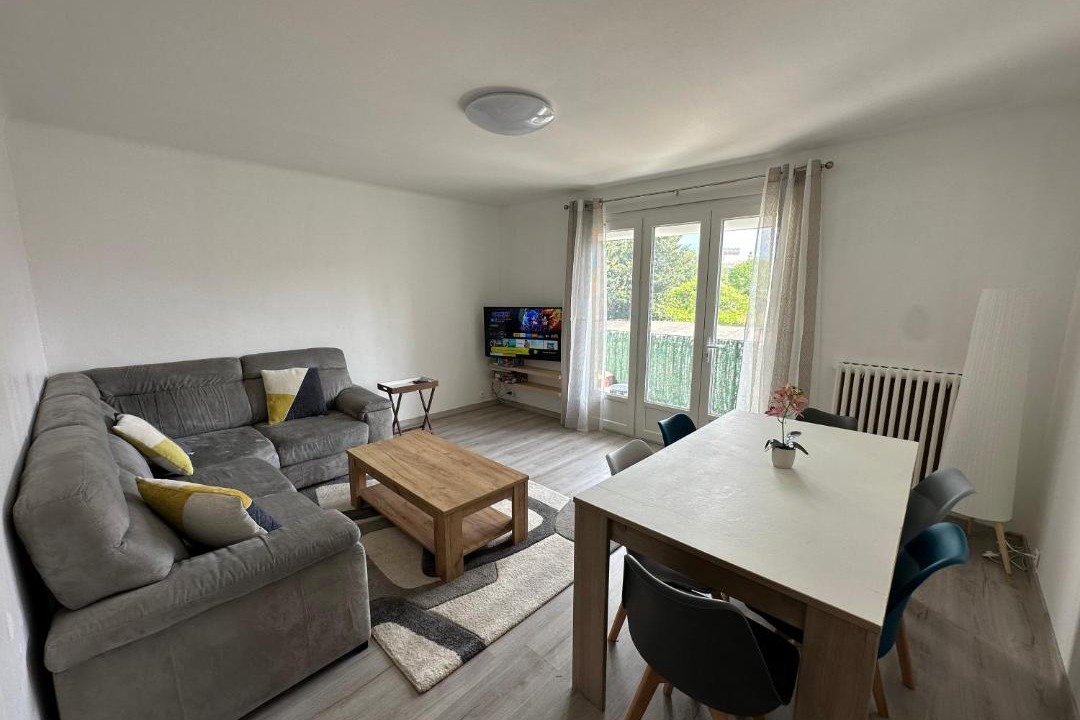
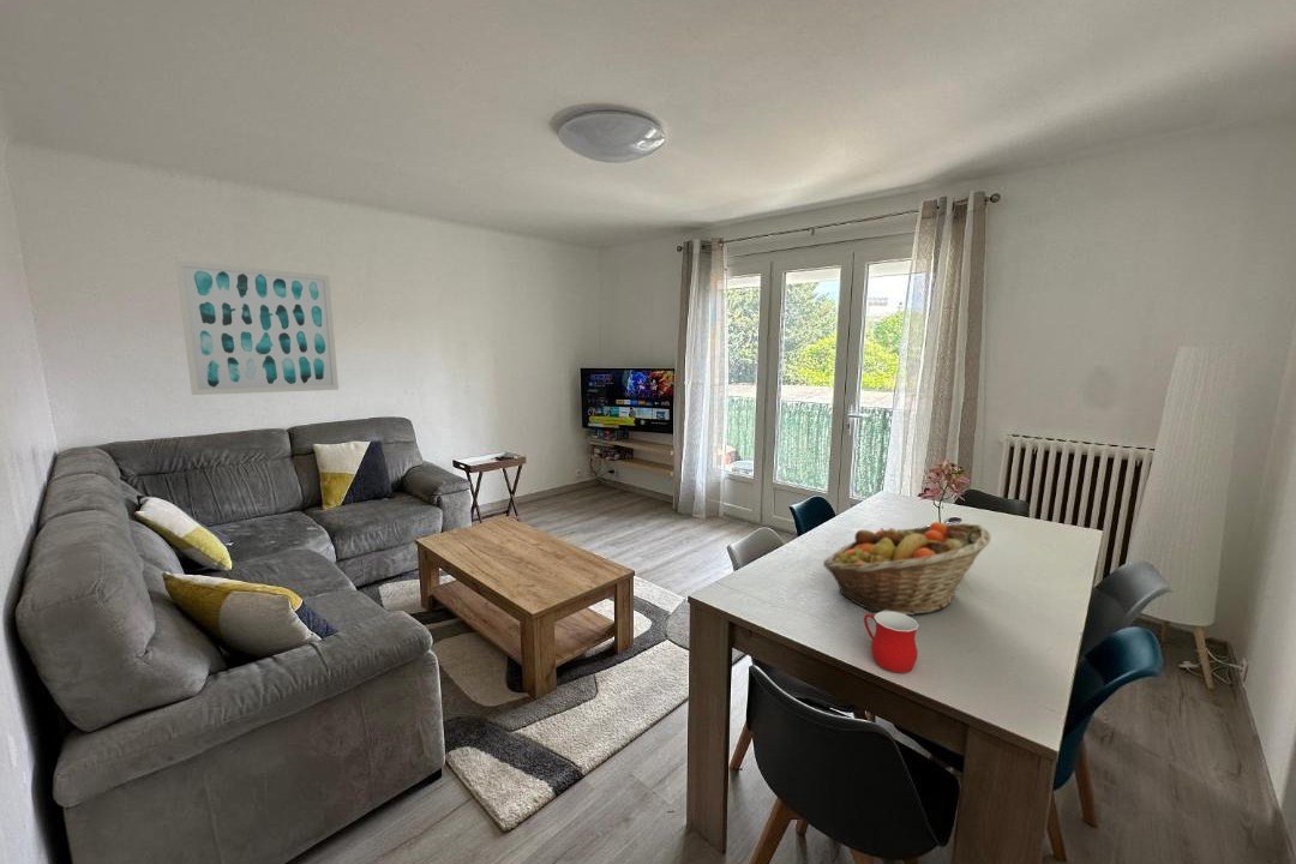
+ fruit basket (904, 558)
+ wall art (264, 331)
+ mug (888, 638)
